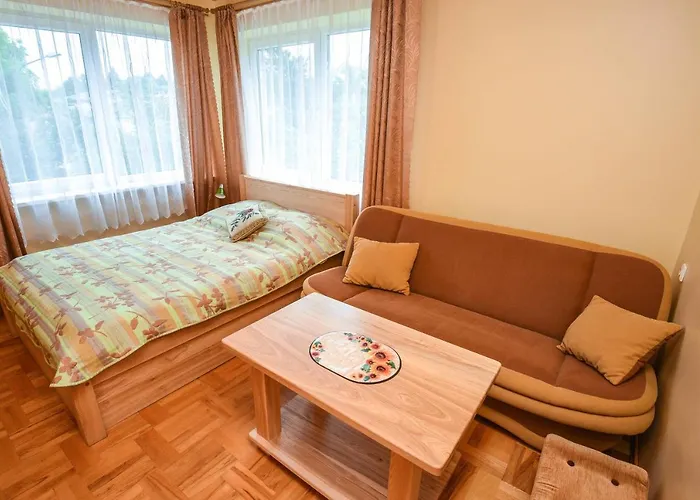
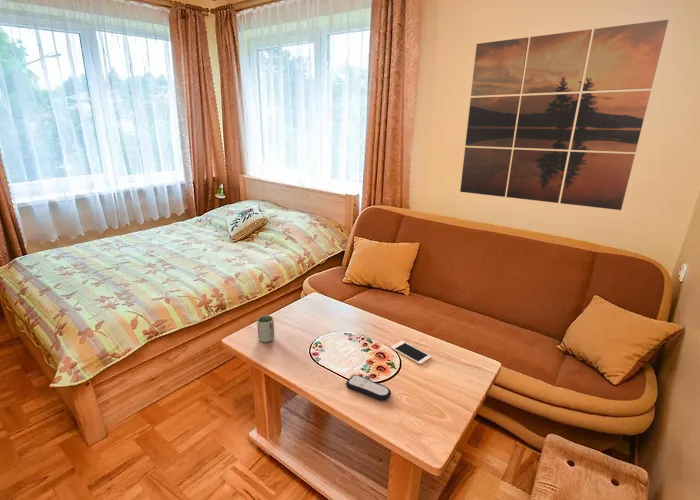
+ cell phone (410, 352)
+ remote control (368, 387)
+ wall art (544, 122)
+ cup (265, 329)
